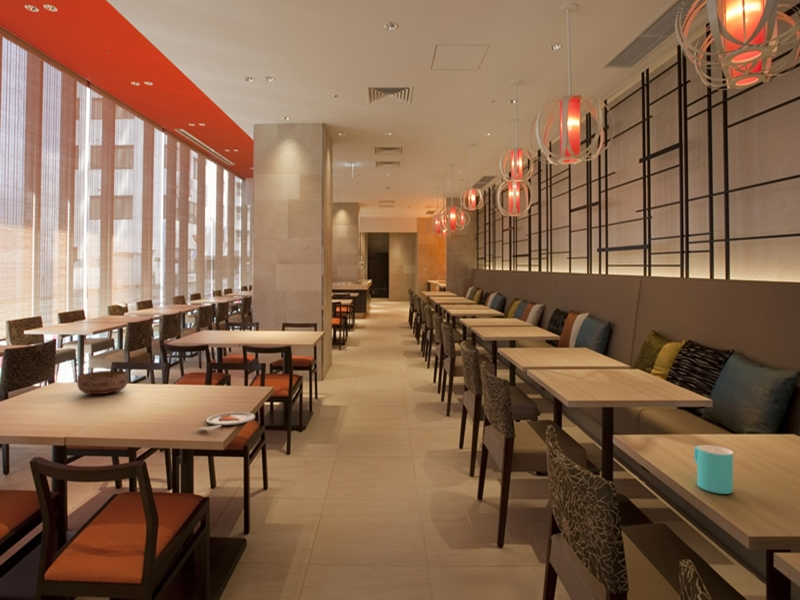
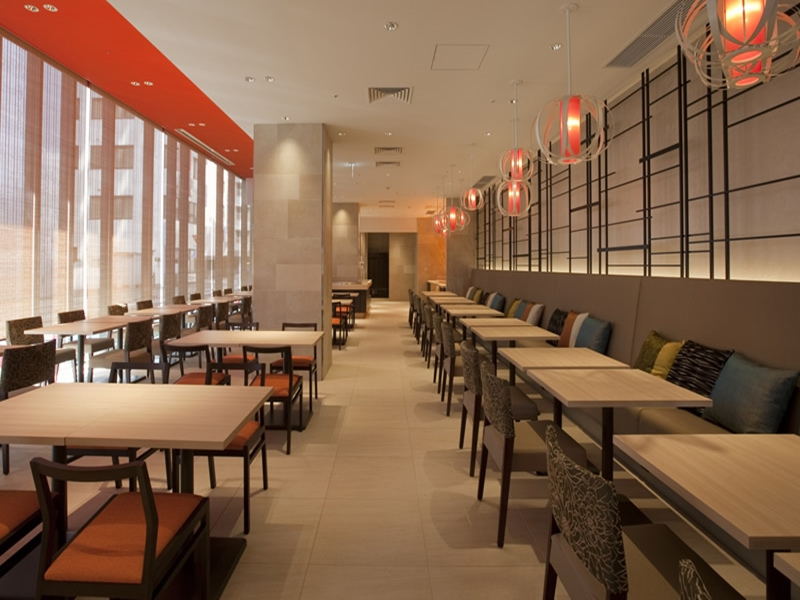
- dinner plate (225, 420)
- bowl (103, 383)
- cup (713, 466)
